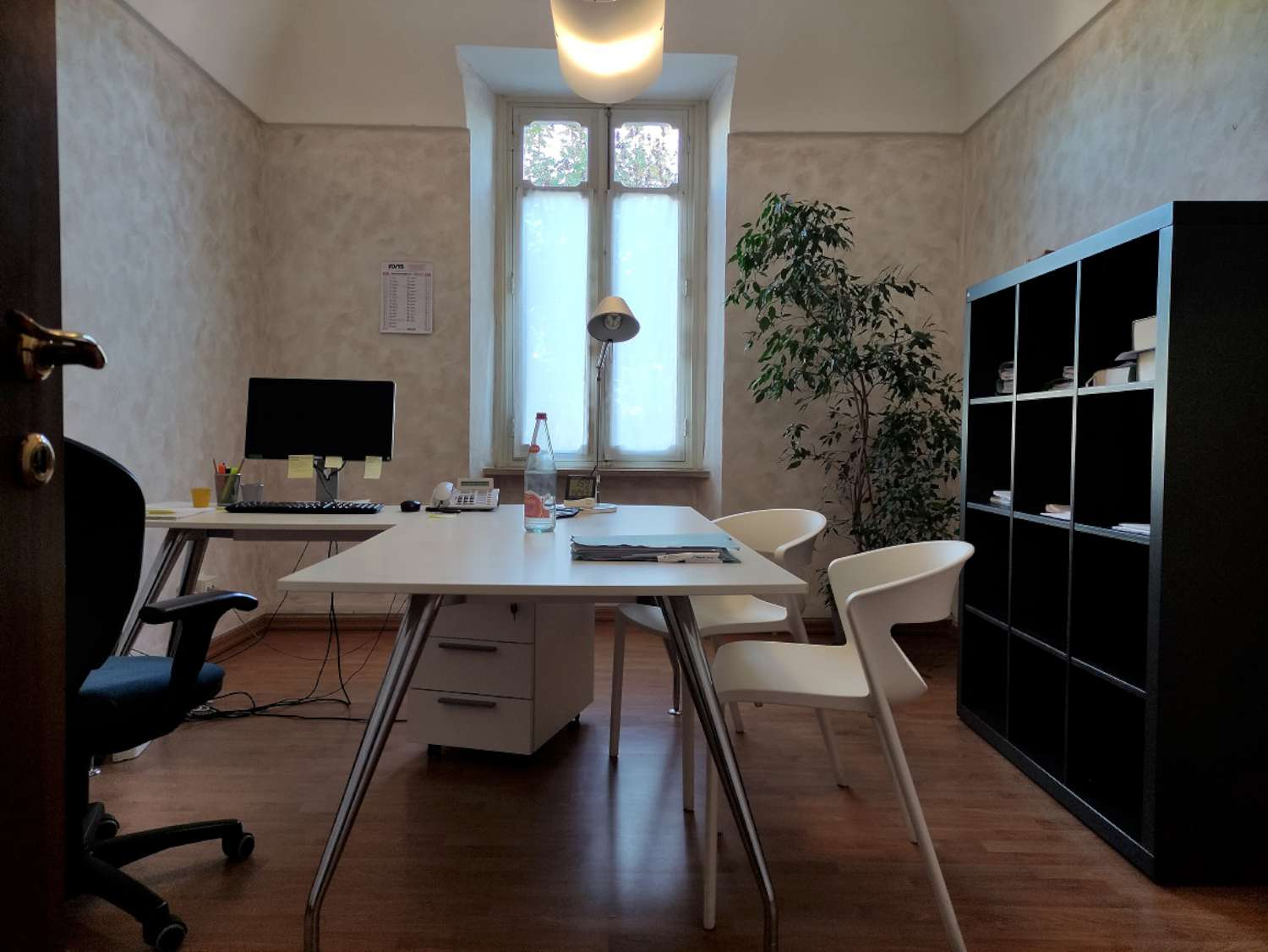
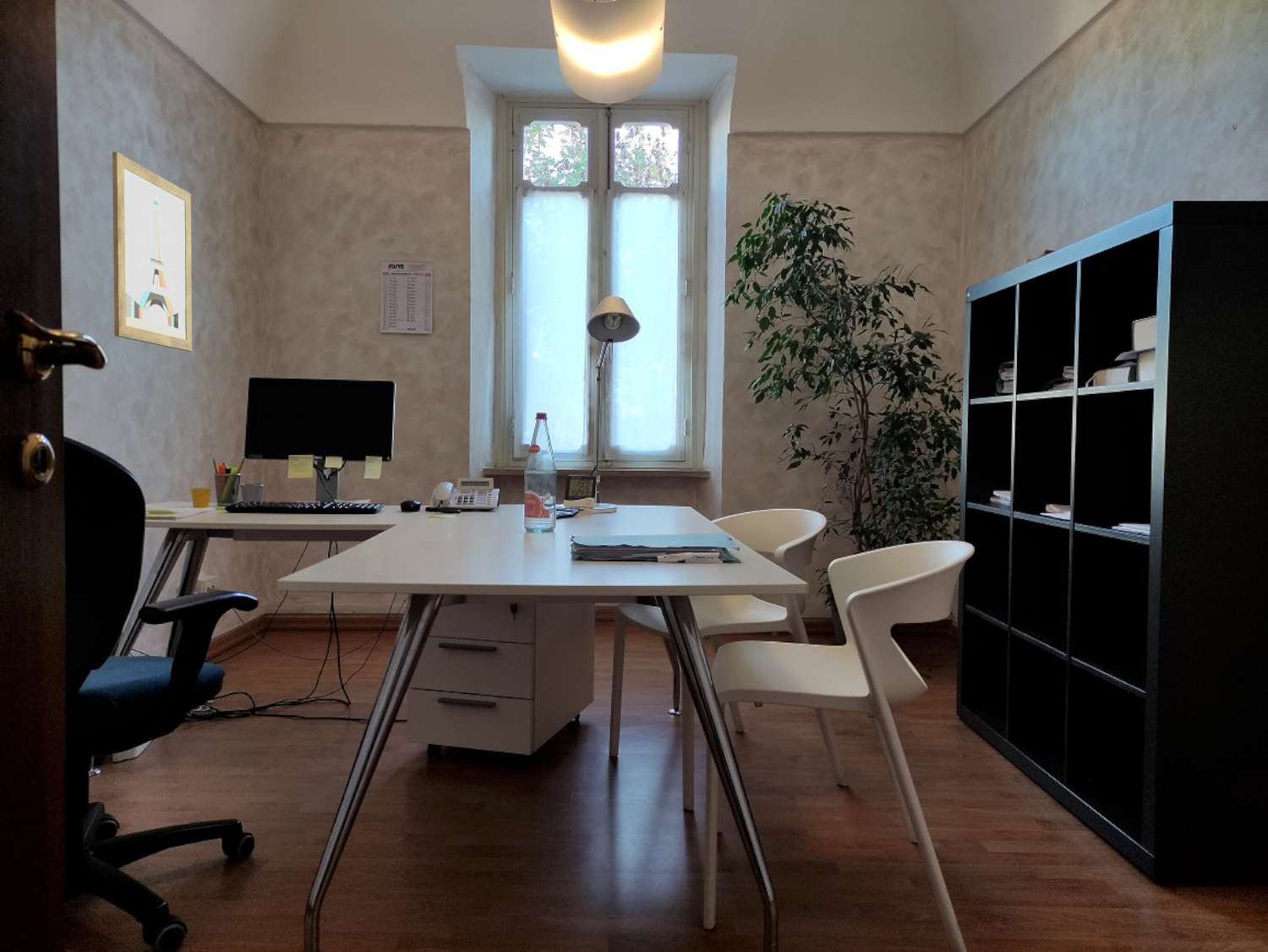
+ wall art (155, 260)
